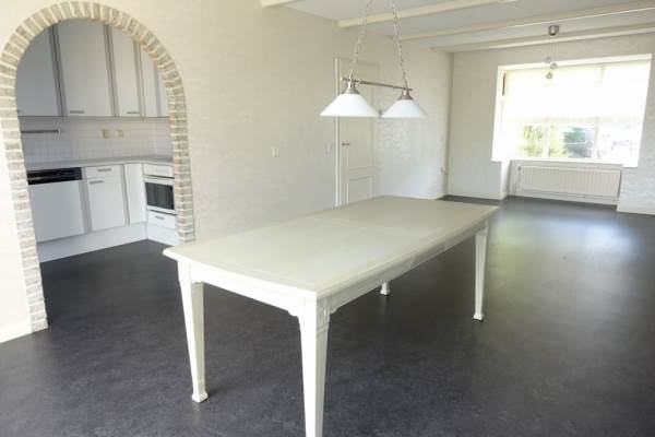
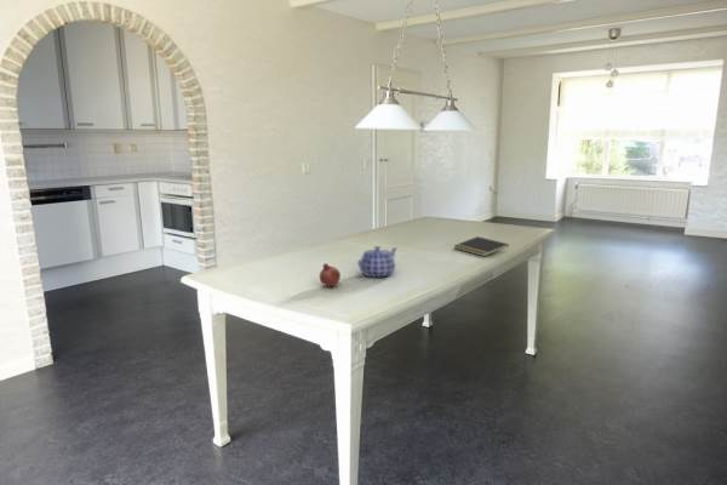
+ teapot (378, 259)
+ fruit (330, 274)
+ notepad (480, 245)
